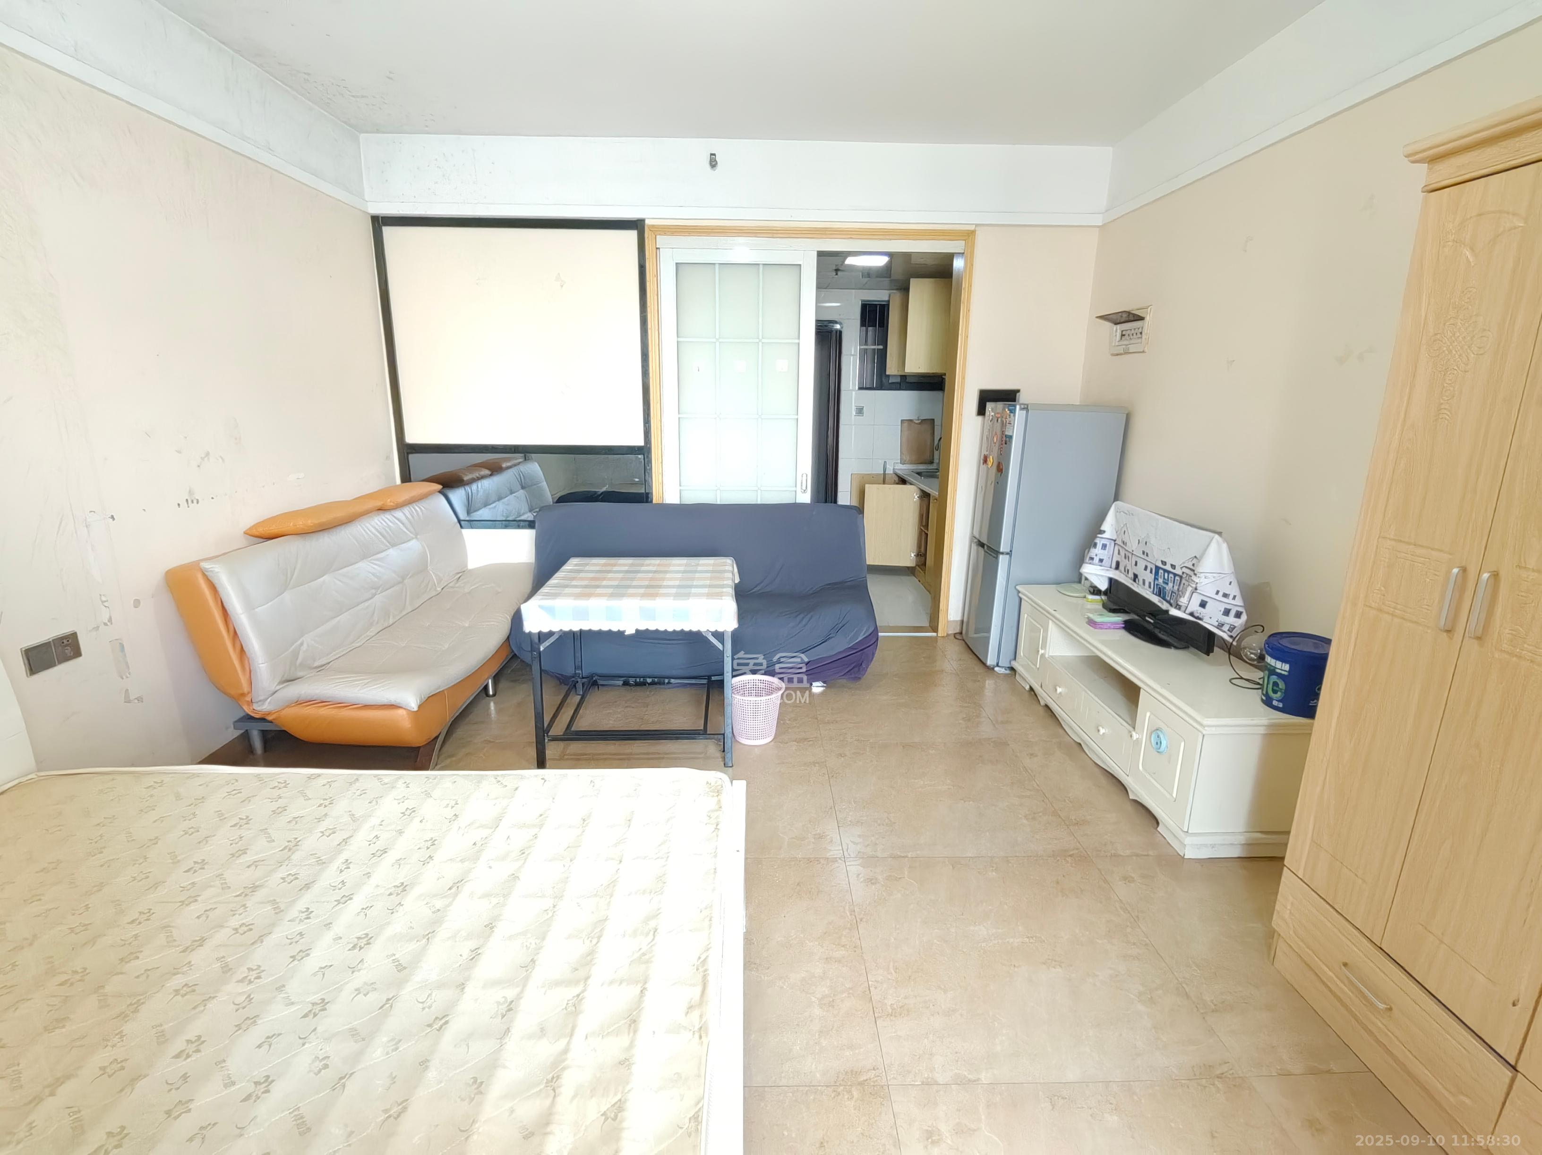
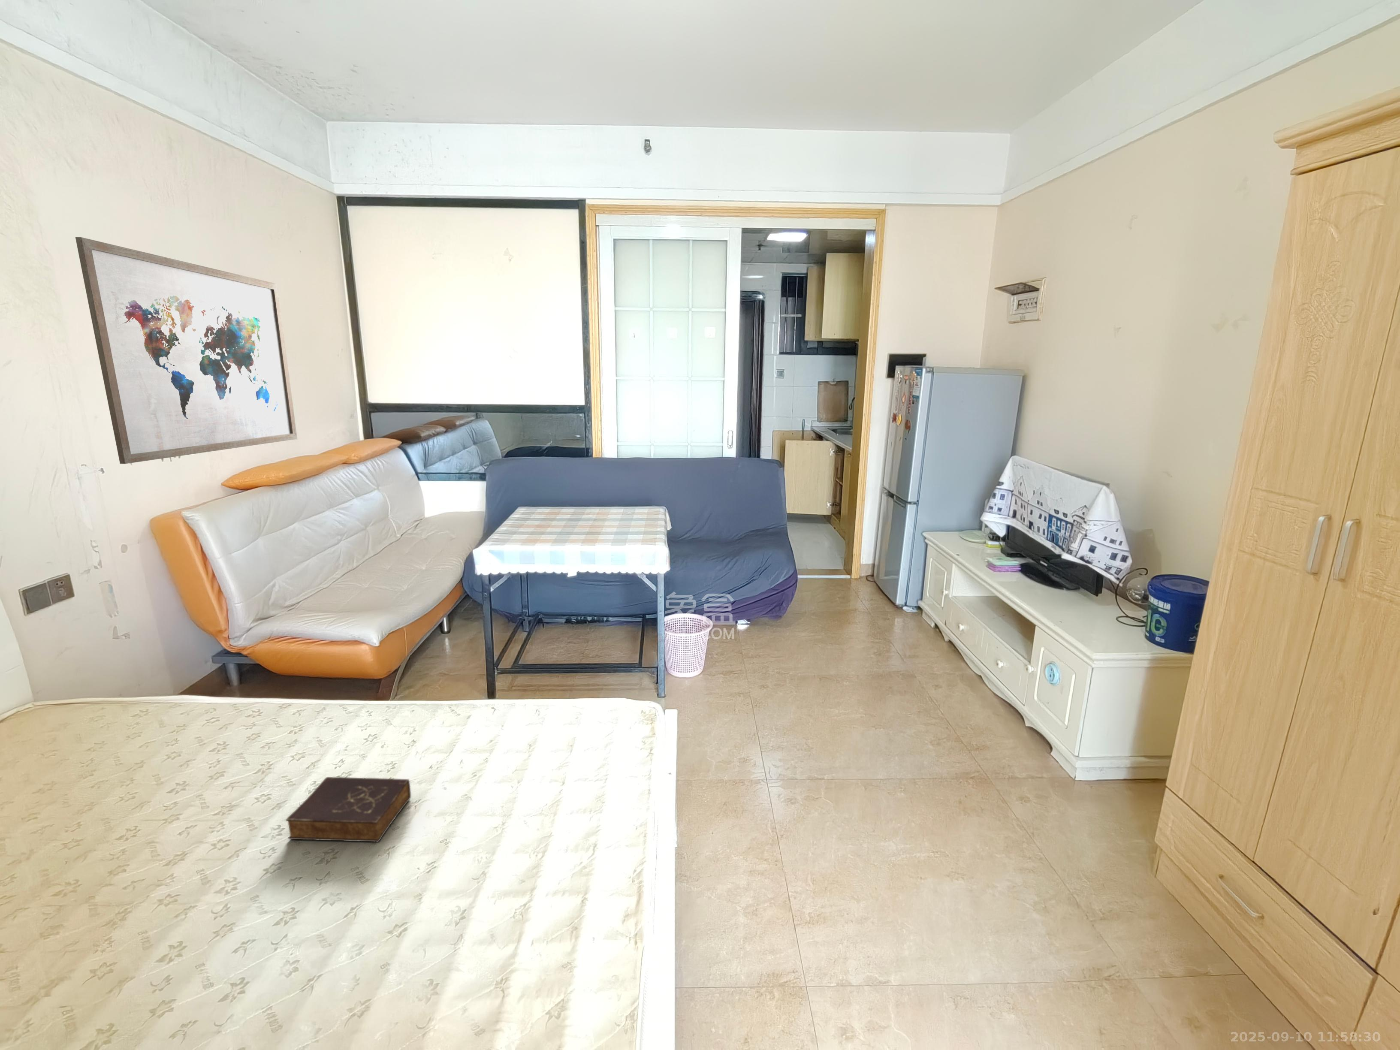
+ book (352, 807)
+ wall art (211, 360)
